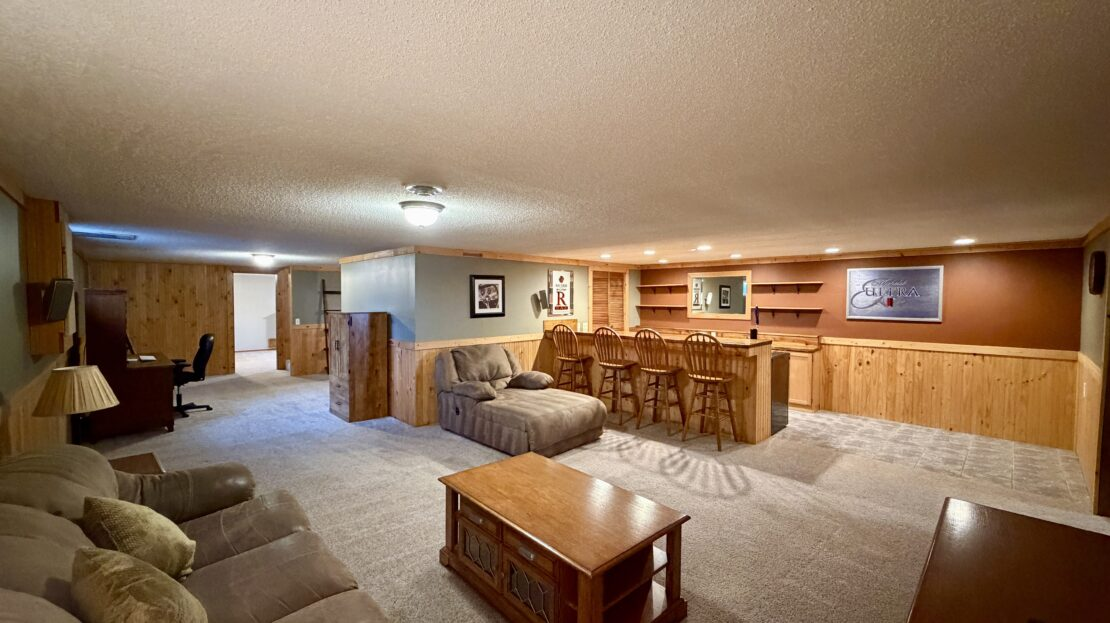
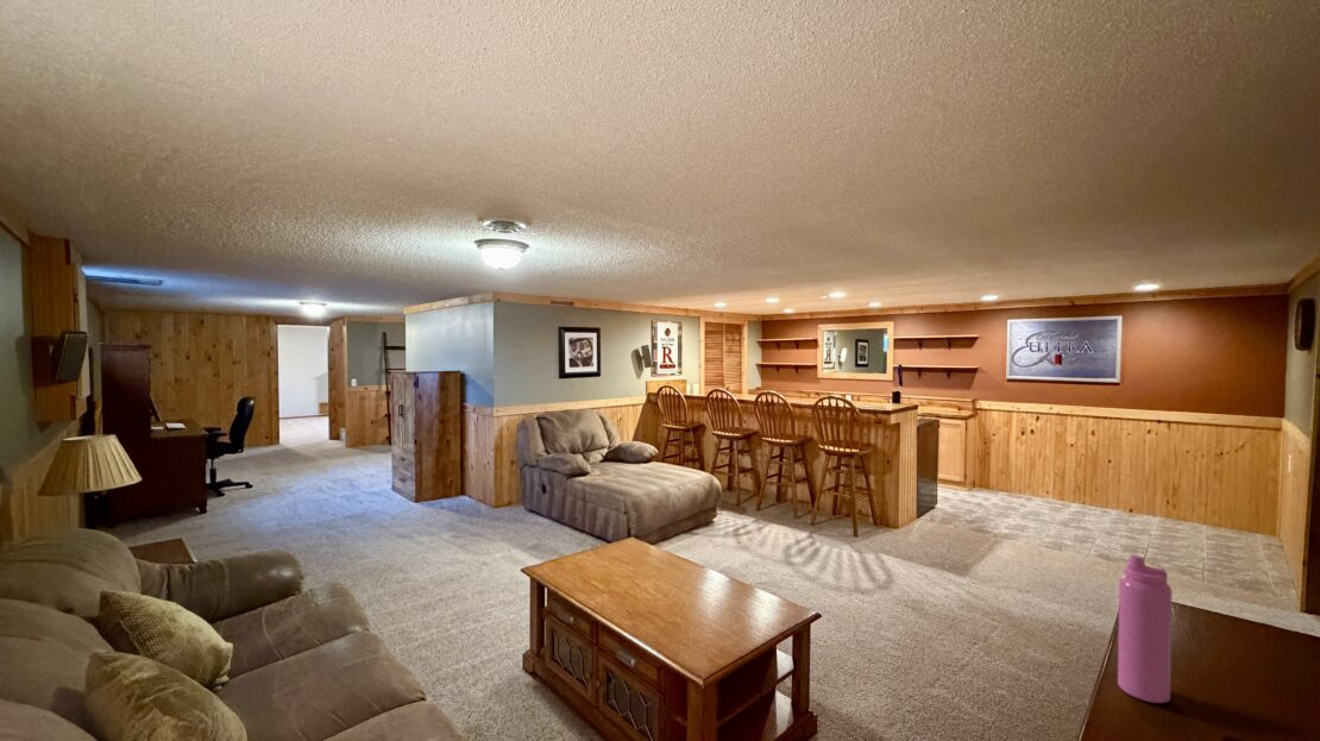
+ water bottle (1144, 624)
